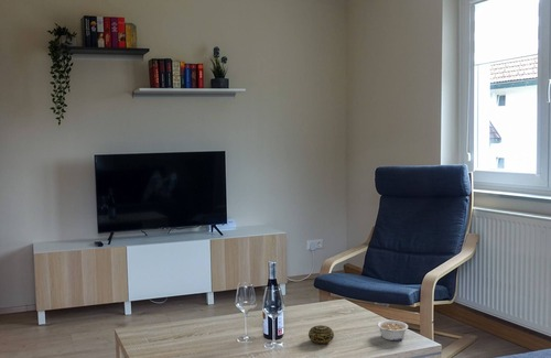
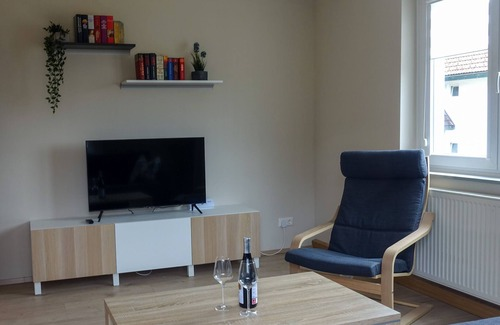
- decorative ball (321, 334)
- legume (392, 329)
